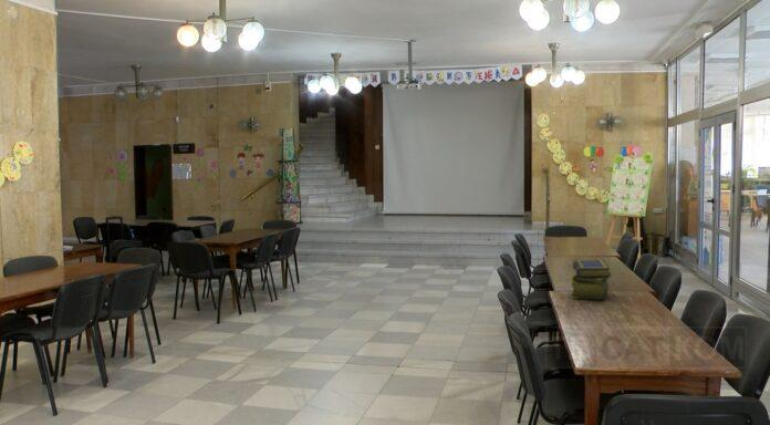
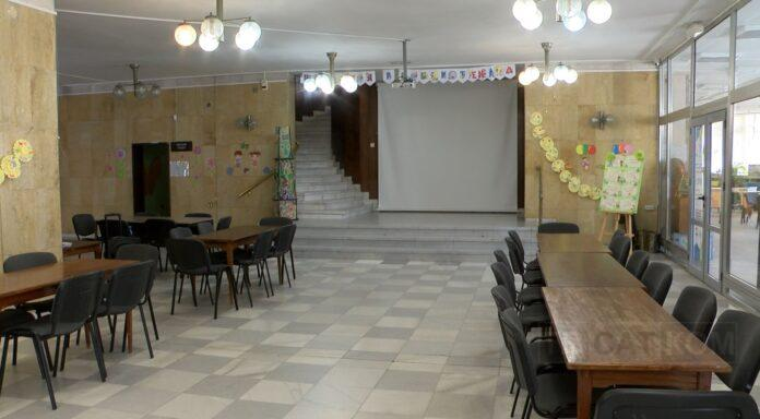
- stack of books (591, 278)
